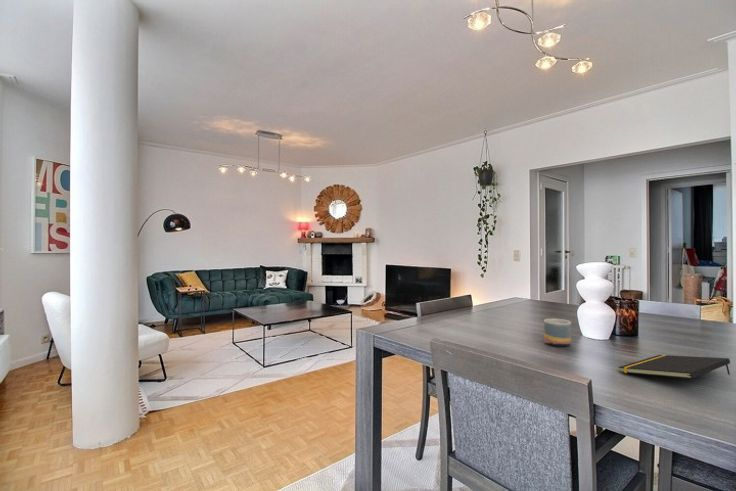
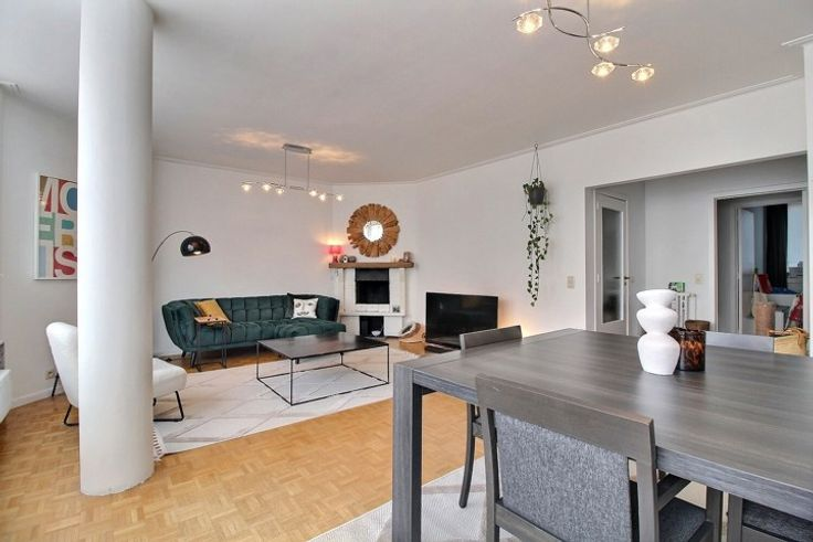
- notepad (673, 365)
- mug (559, 331)
